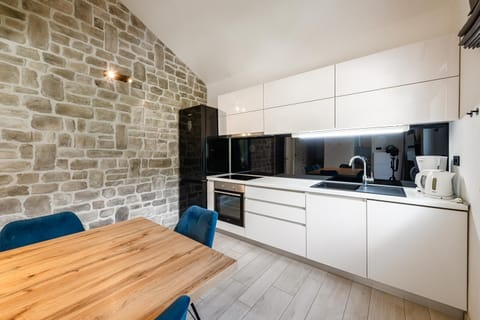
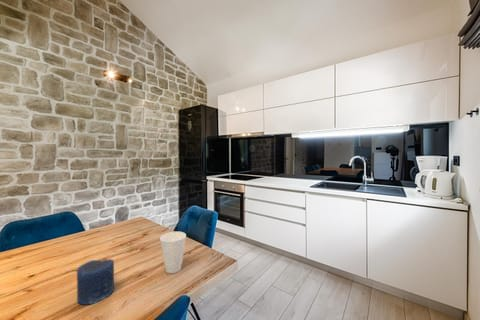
+ candle (96, 279)
+ cup (173, 252)
